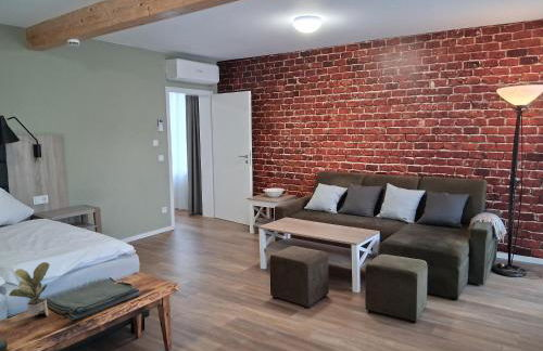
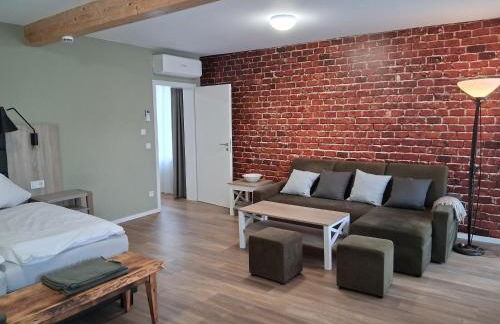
- potted plant (29, 291)
